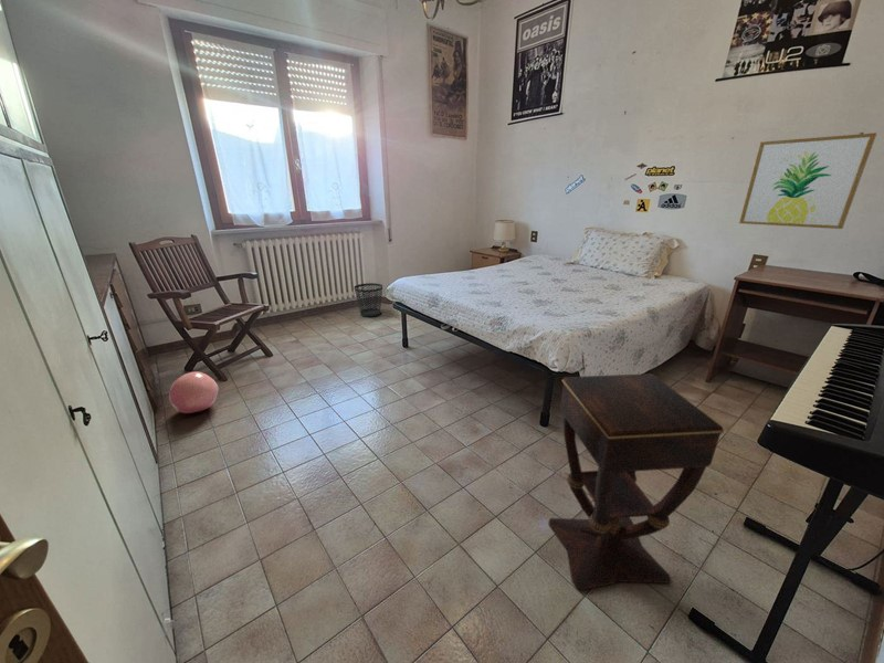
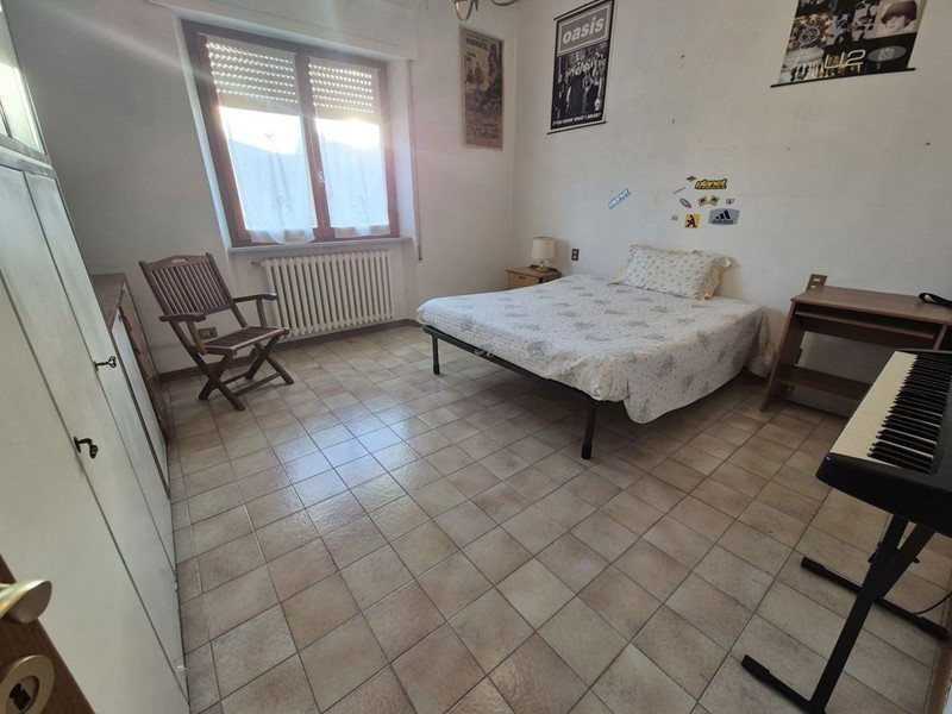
- wastebasket (369, 301)
- side table (619, 480)
- ball (193, 392)
- wall art (800, 183)
